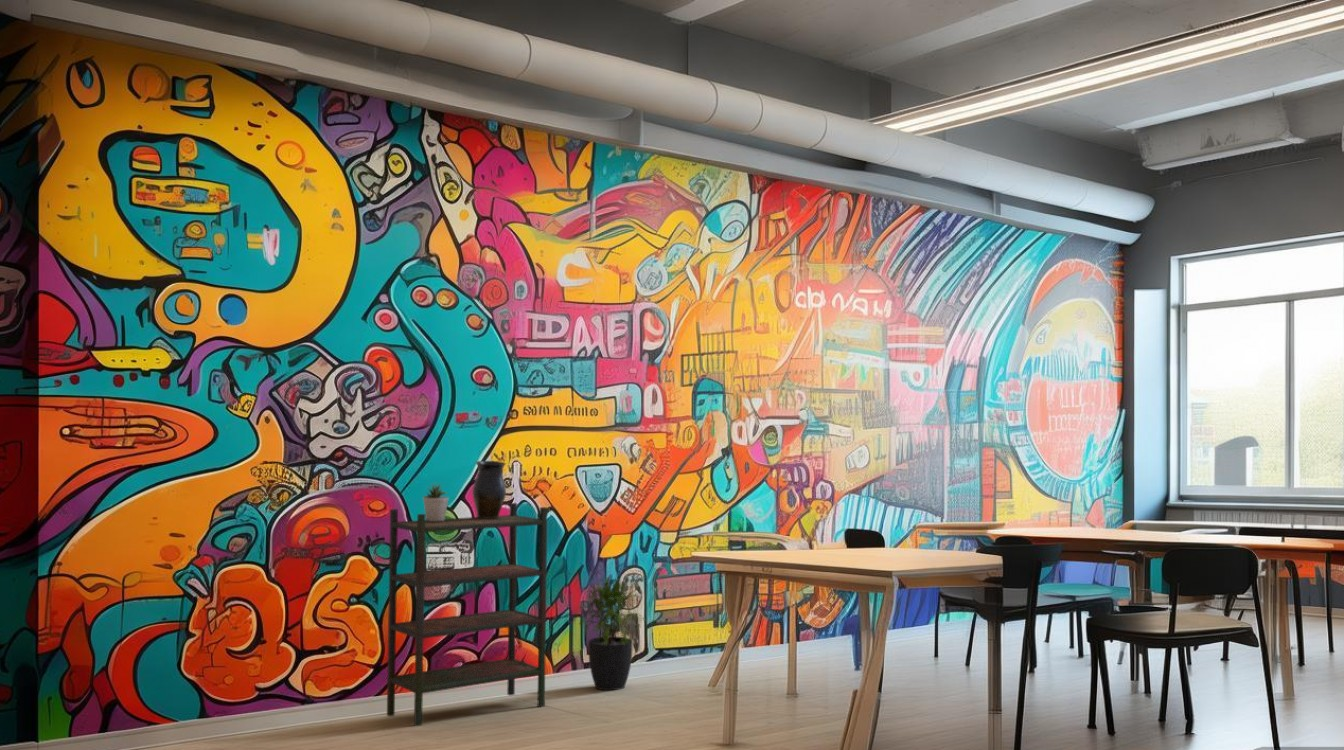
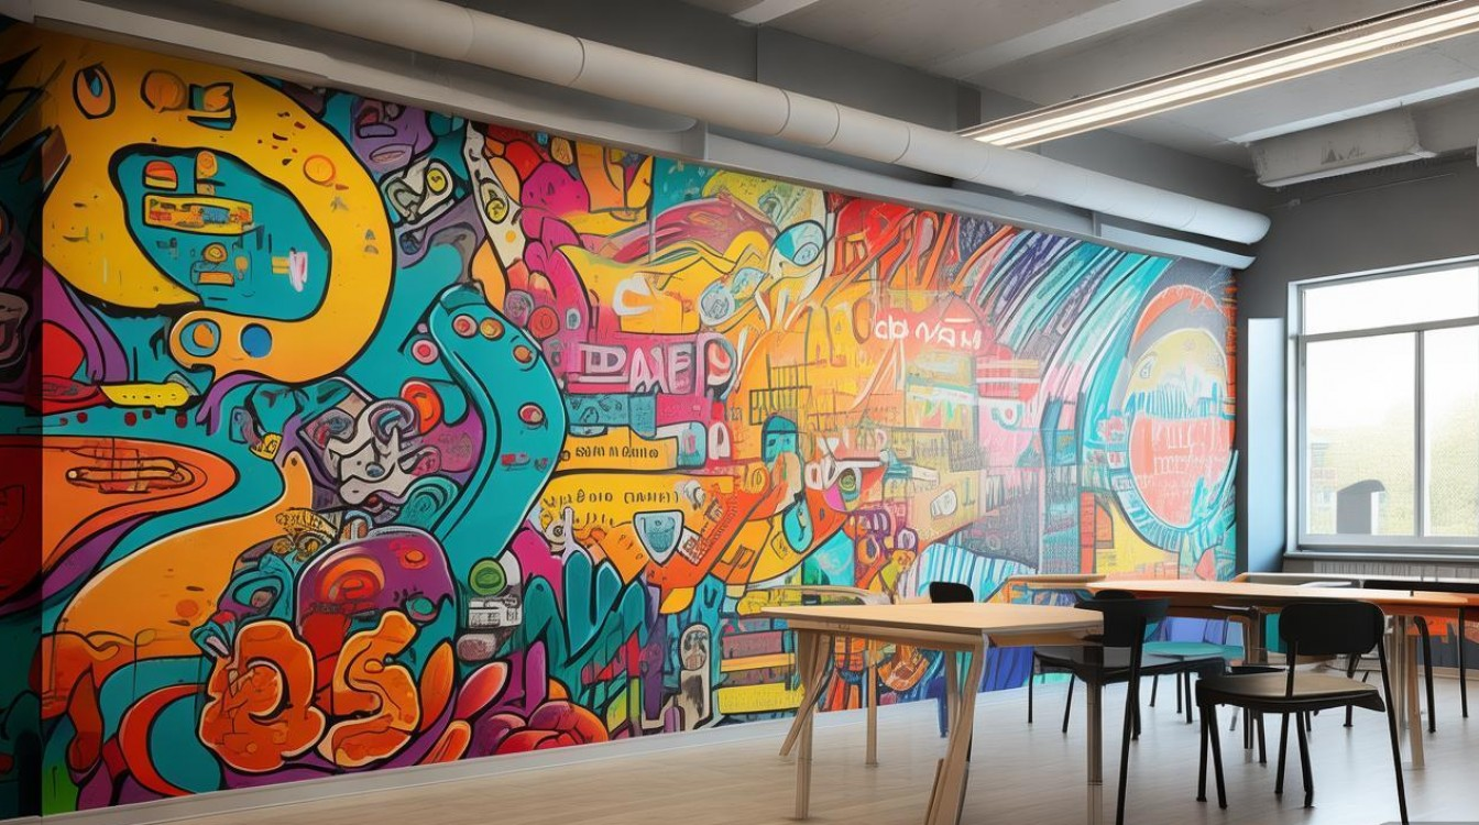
- potted plant (606, 632)
- bookshelf (468, 614)
- potted plant (434, 500)
- vase (488, 490)
